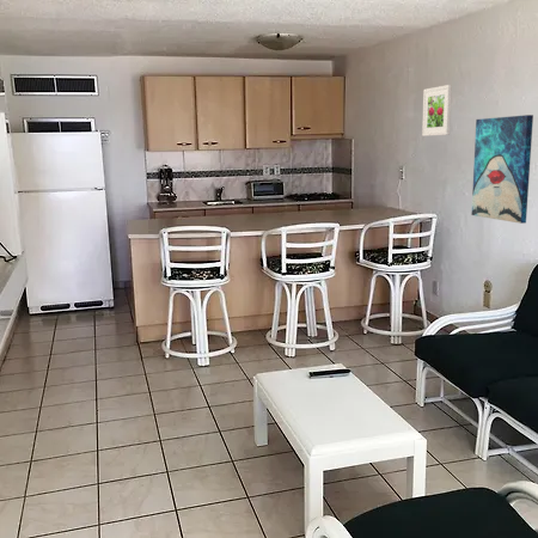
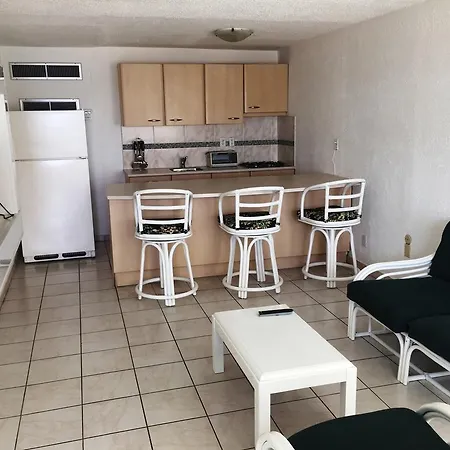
- wall art (500, 169)
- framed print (435, 111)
